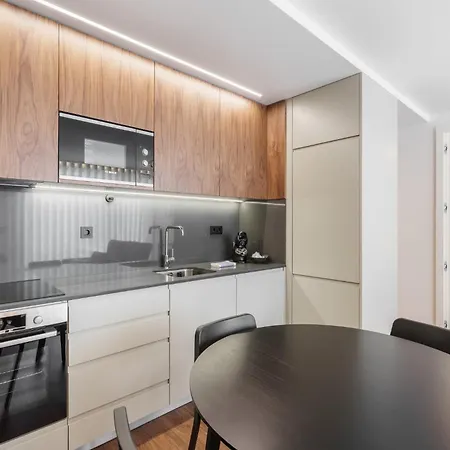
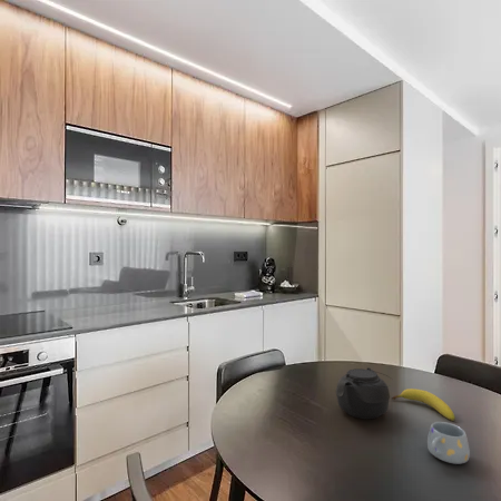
+ mug (444, 444)
+ teapot (360, 394)
+ fruit (425, 401)
